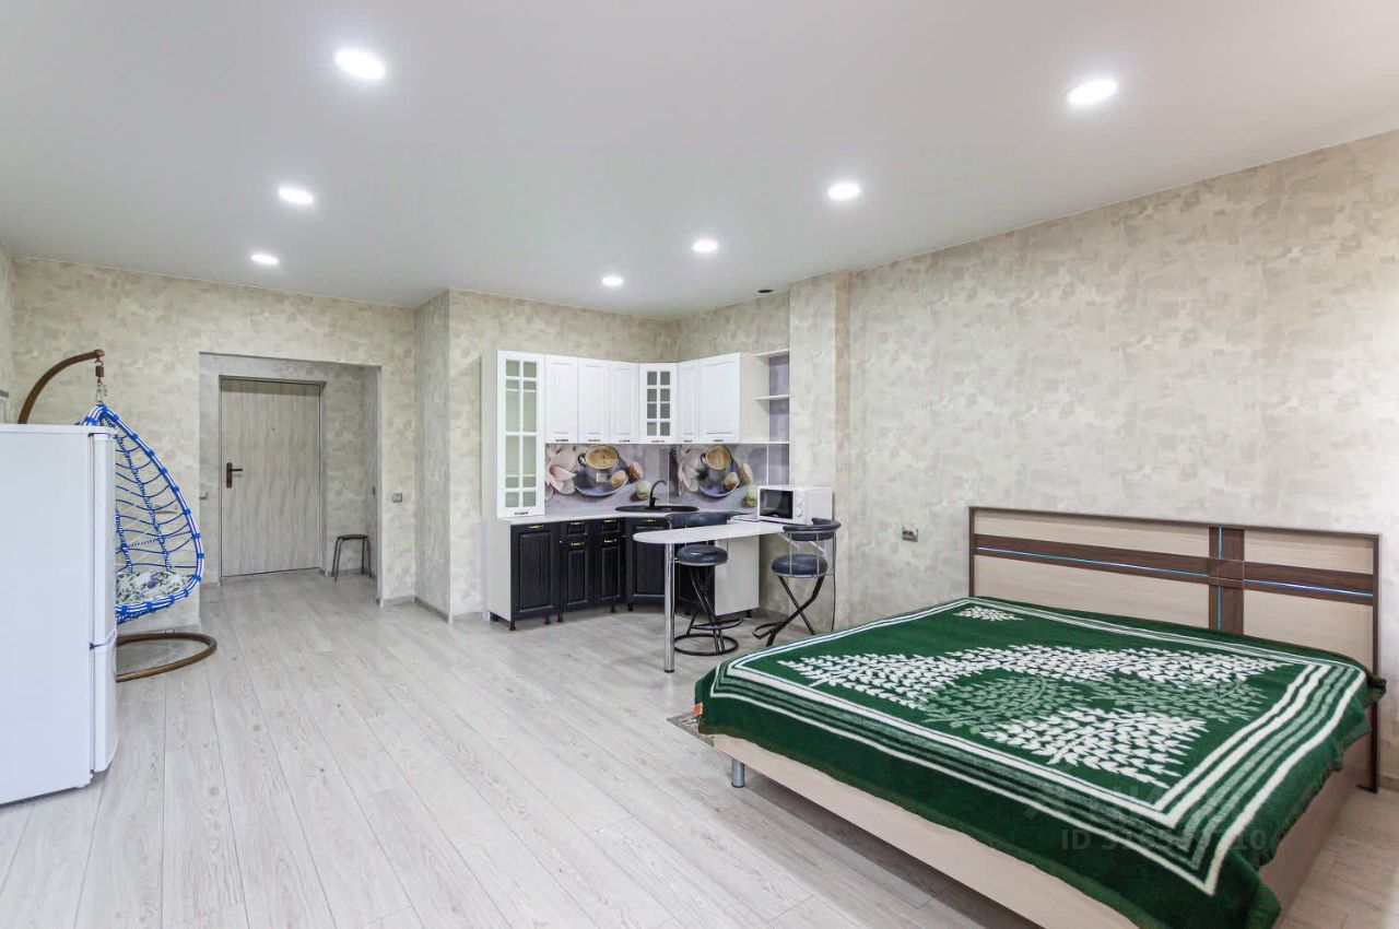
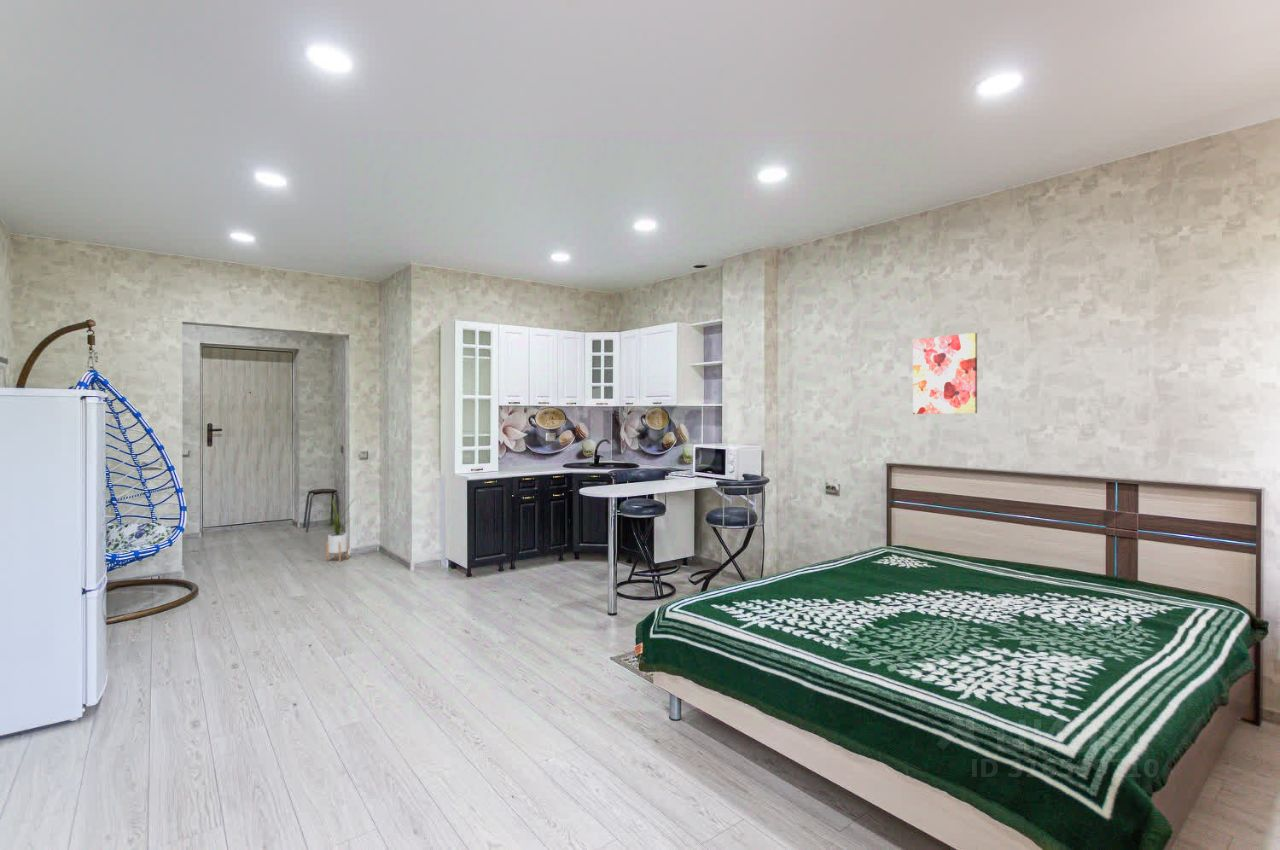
+ house plant (337, 526)
+ wall art (943, 375)
